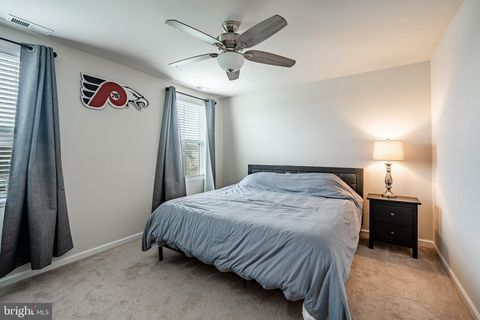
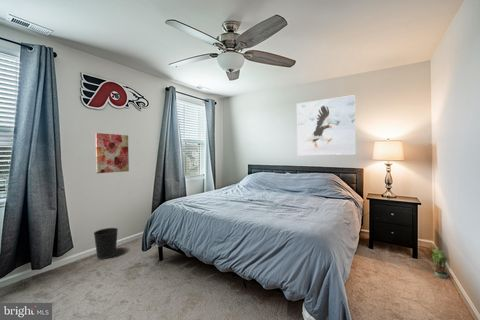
+ potted plant (437, 260)
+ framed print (324, 127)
+ wastebasket (106, 243)
+ wall art (113, 153)
